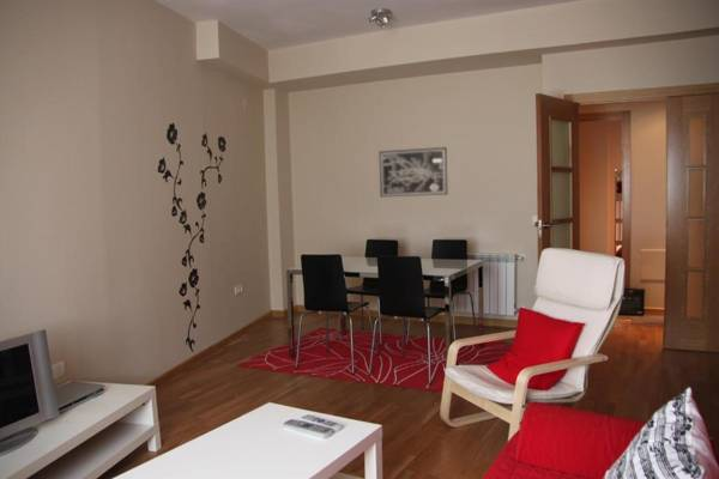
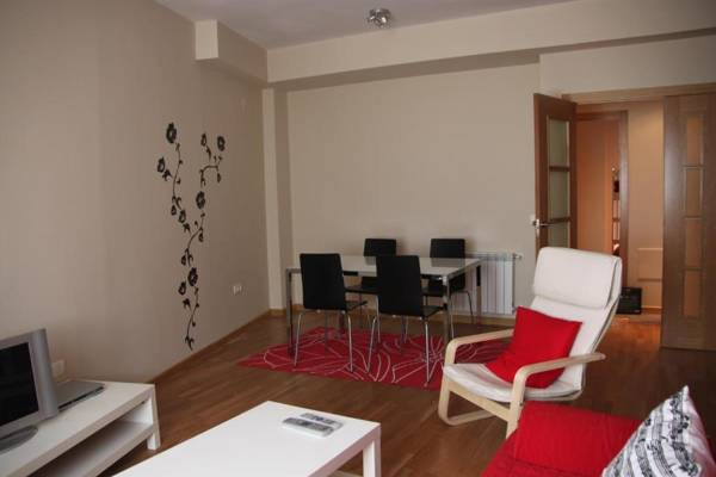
- wall art (412, 172)
